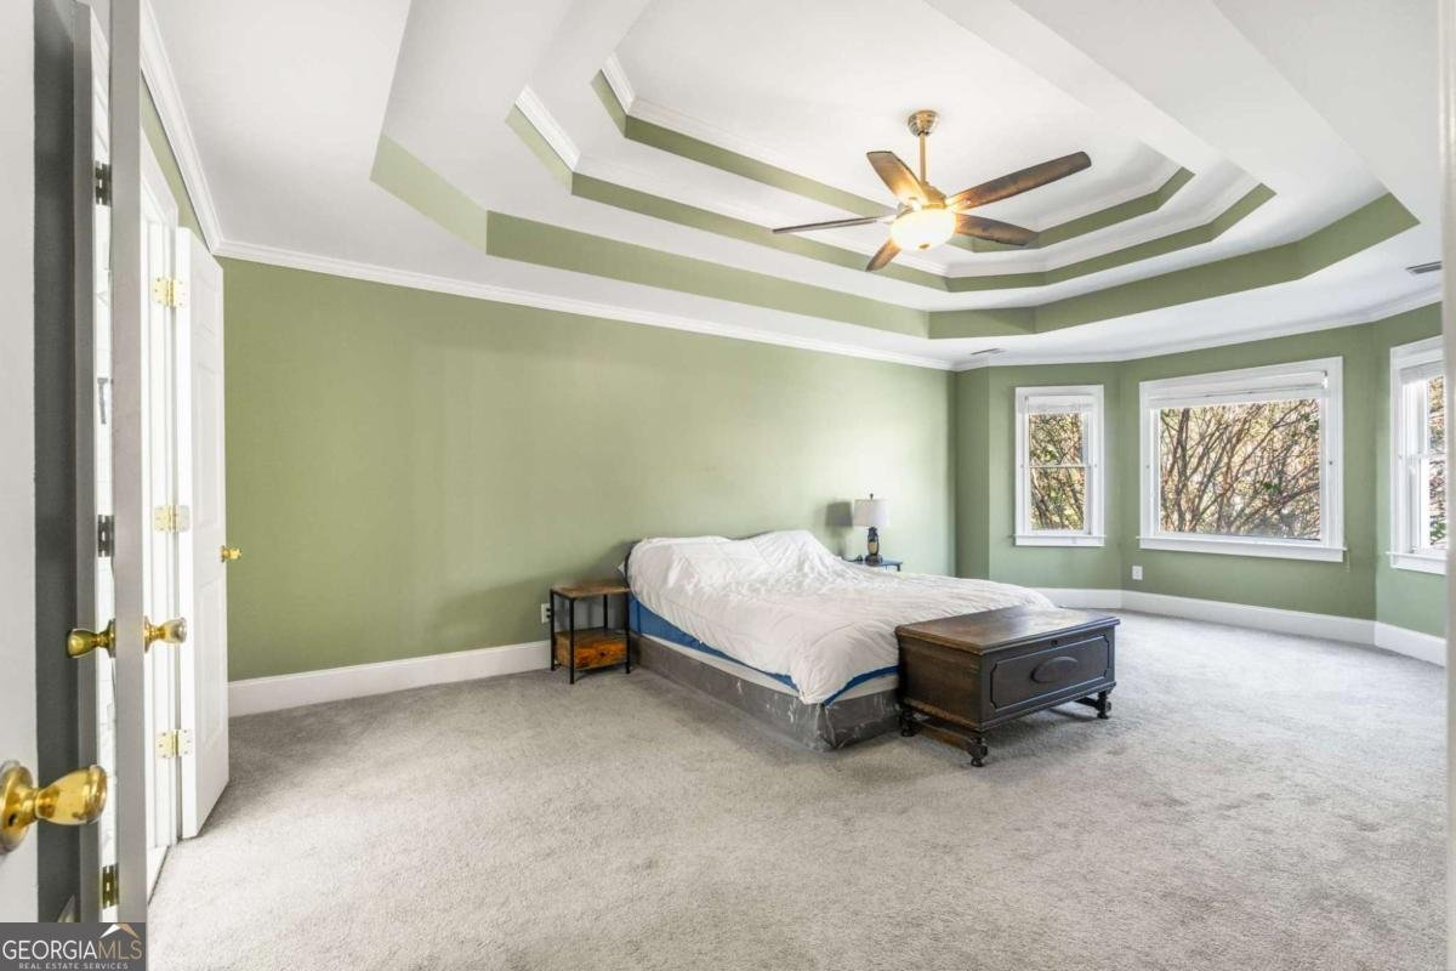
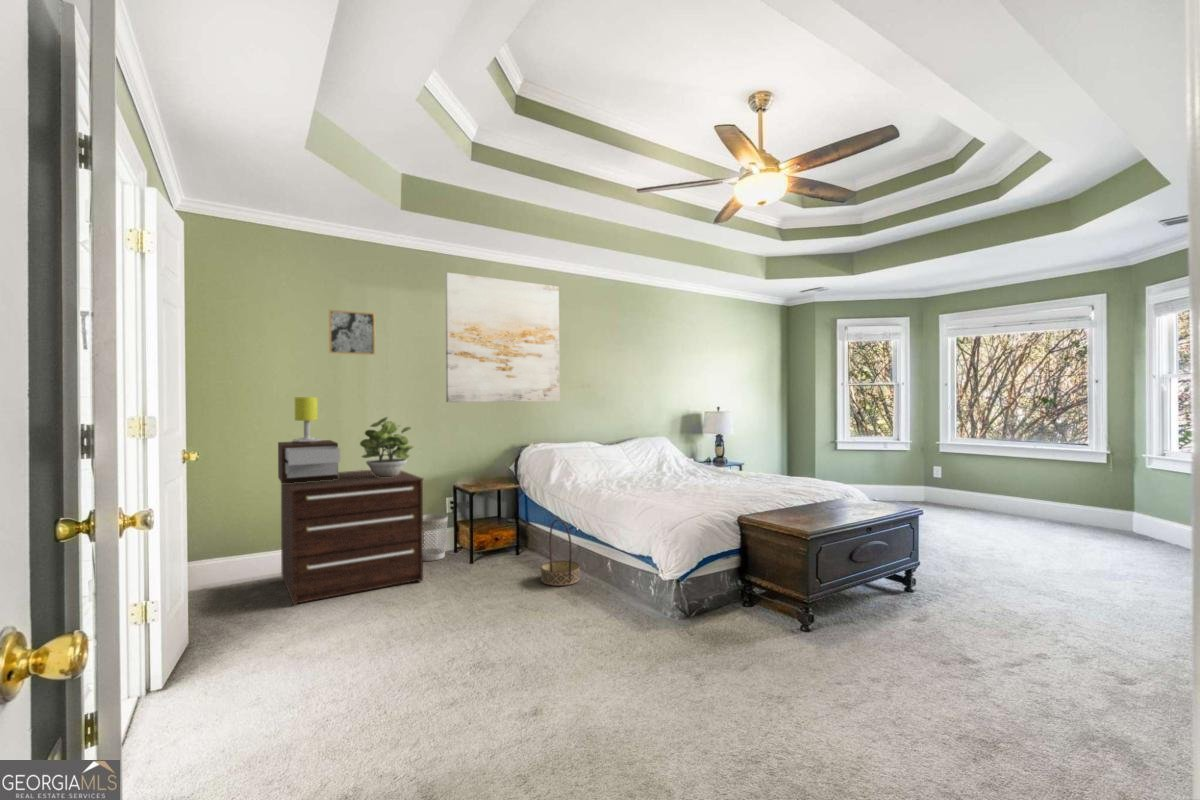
+ wall art (352, 332)
+ basket (551, 549)
+ table lamp (309, 438)
+ potted plant (385, 446)
+ wall art (505, 341)
+ wastebasket (430, 537)
+ dresser (350, 528)
